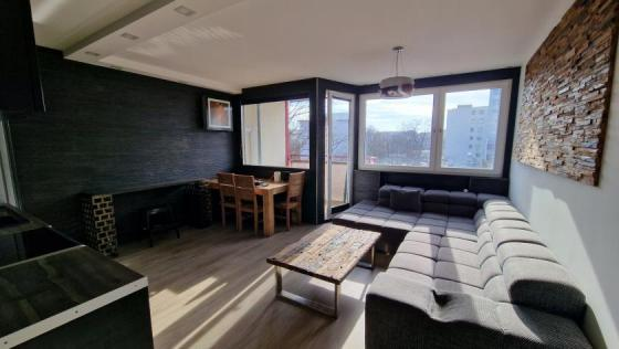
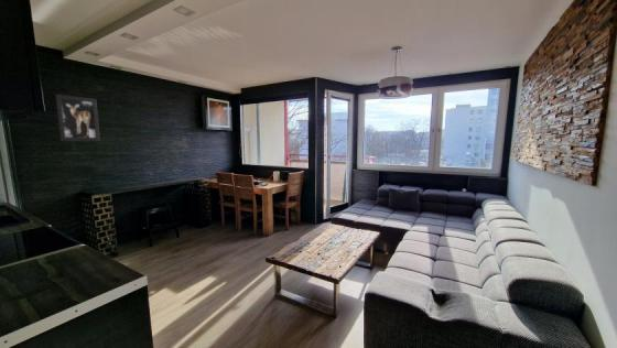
+ wall art (78, 119)
